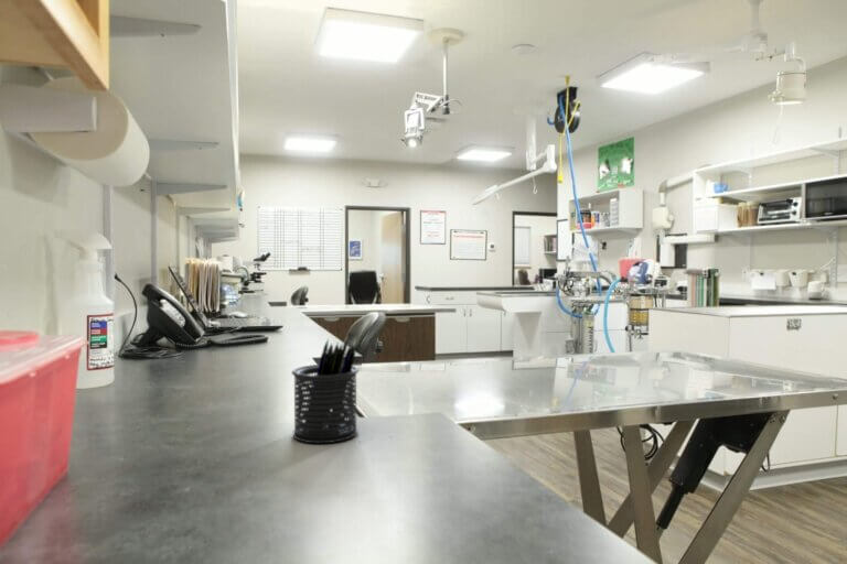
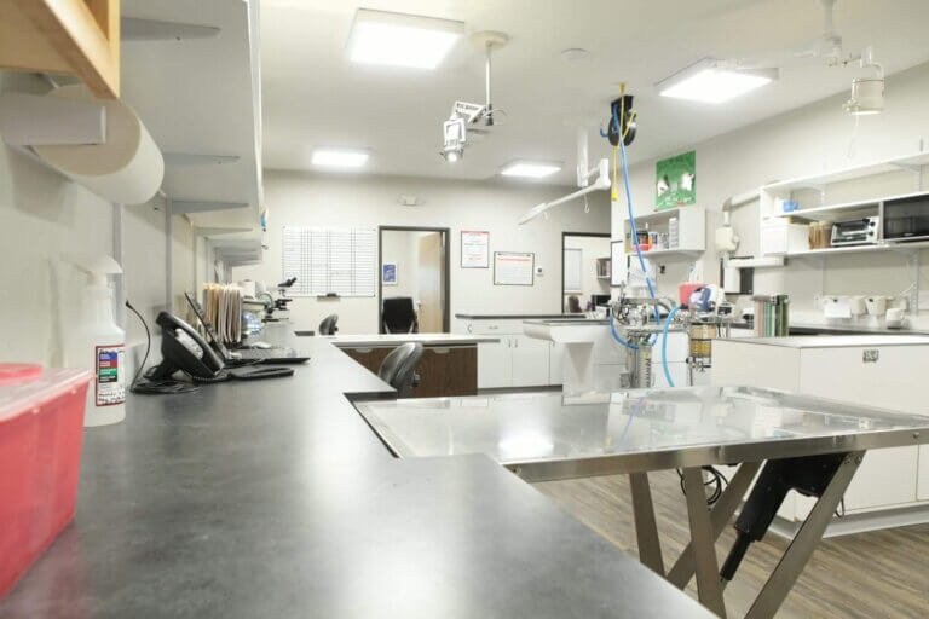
- pen holder (325, 386)
